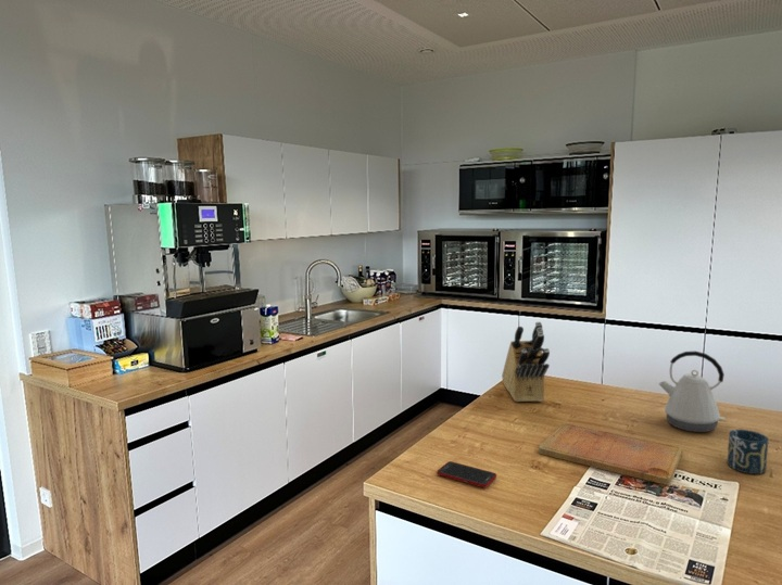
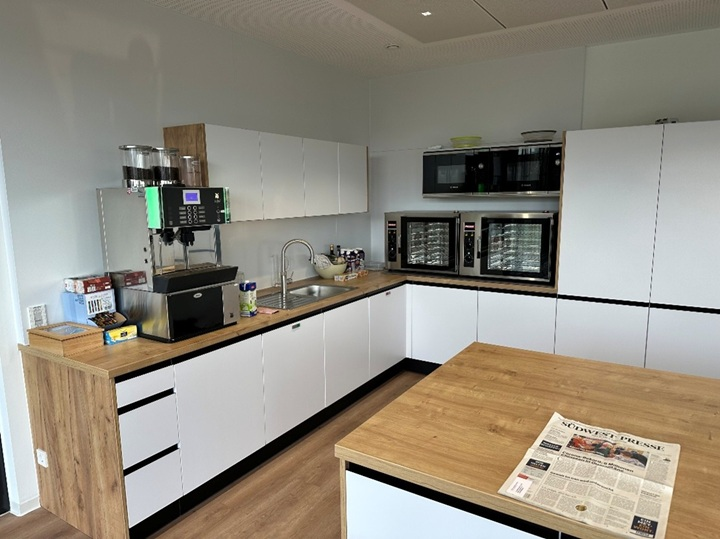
- cup (746, 448)
- kettle (691, 387)
- cutting board (609, 449)
- cell phone (466, 473)
- knife block (525, 356)
